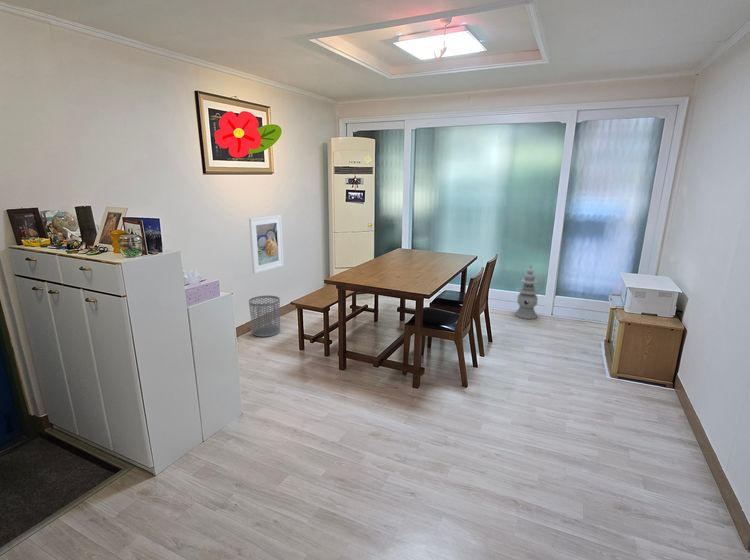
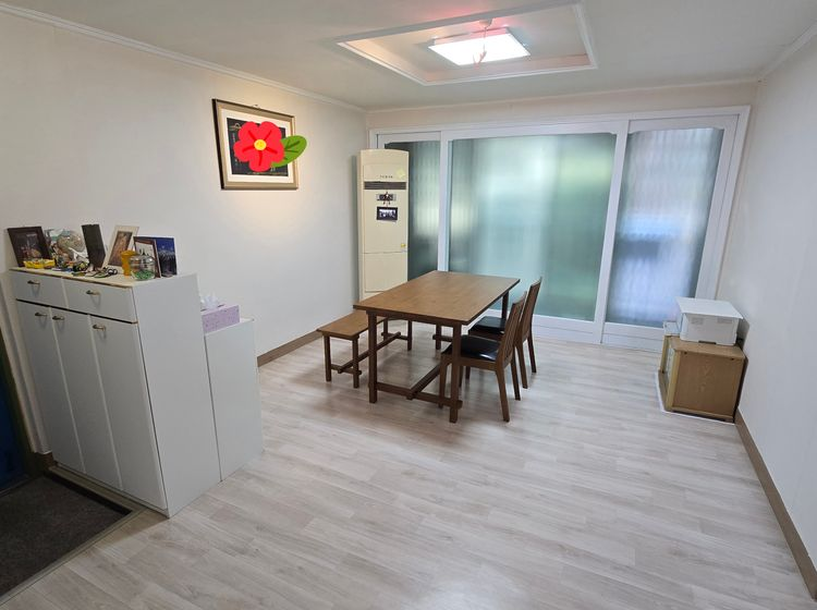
- waste bin (265, 316)
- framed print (267, 243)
- lantern (528, 290)
